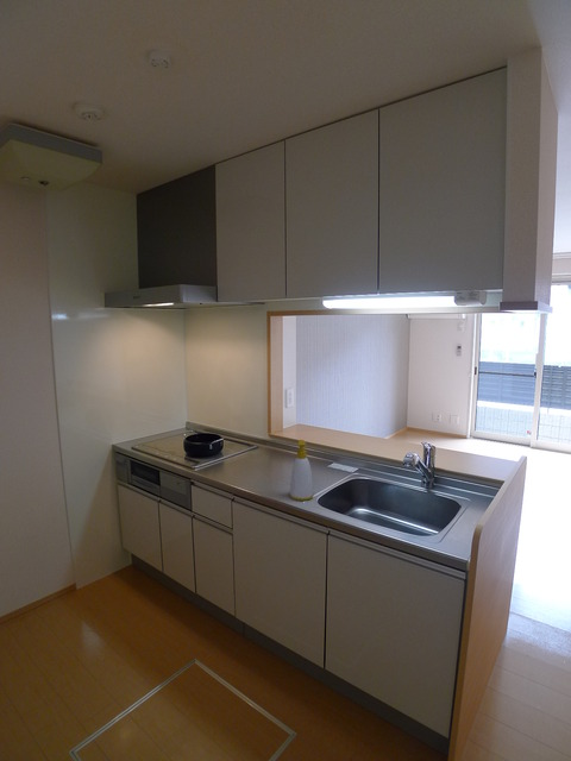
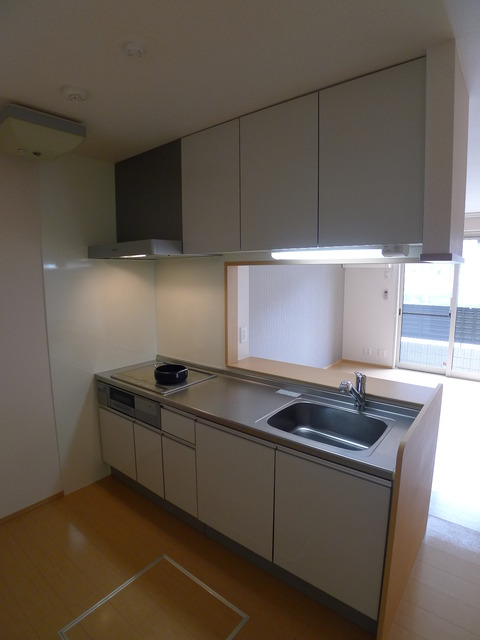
- soap bottle (301, 468)
